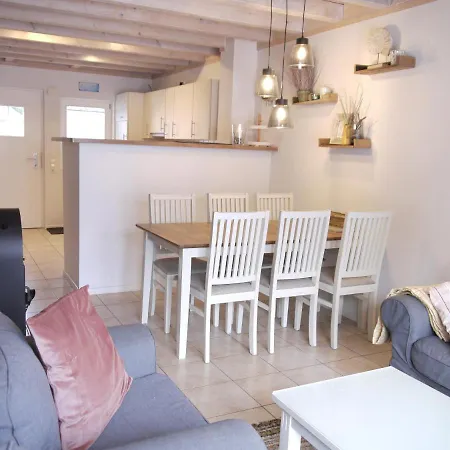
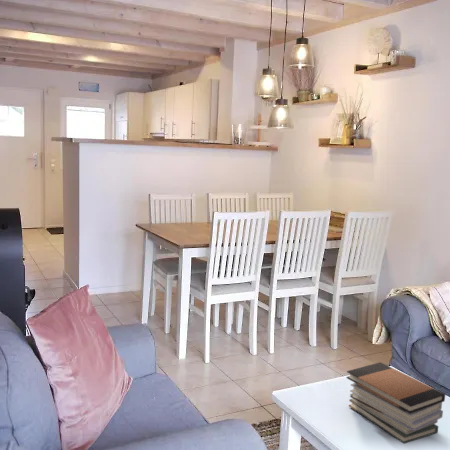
+ book stack (393, 401)
